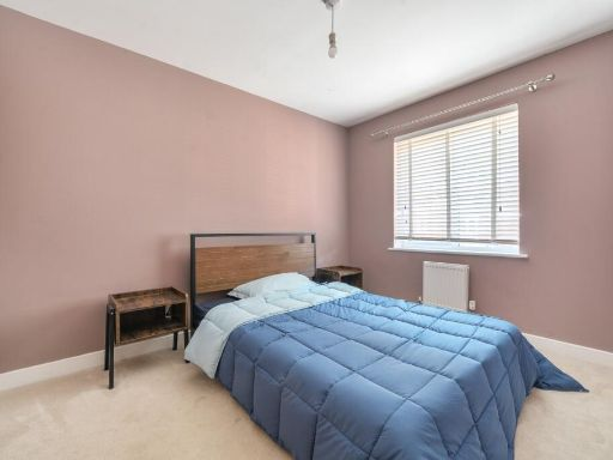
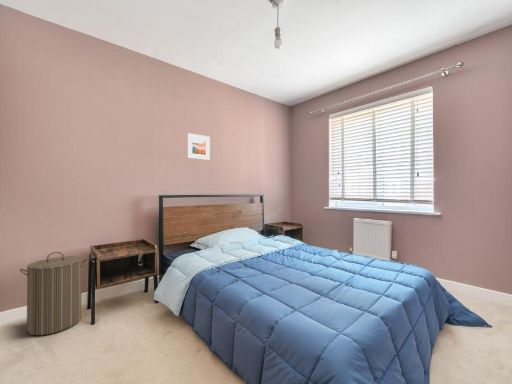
+ laundry hamper (55, 287)
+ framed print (198, 146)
